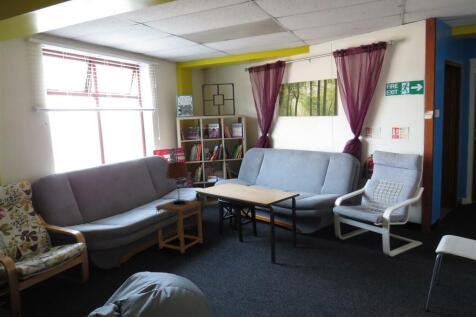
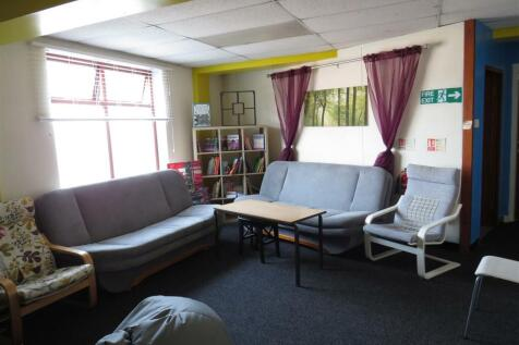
- side table (179, 224)
- table lamp (177, 181)
